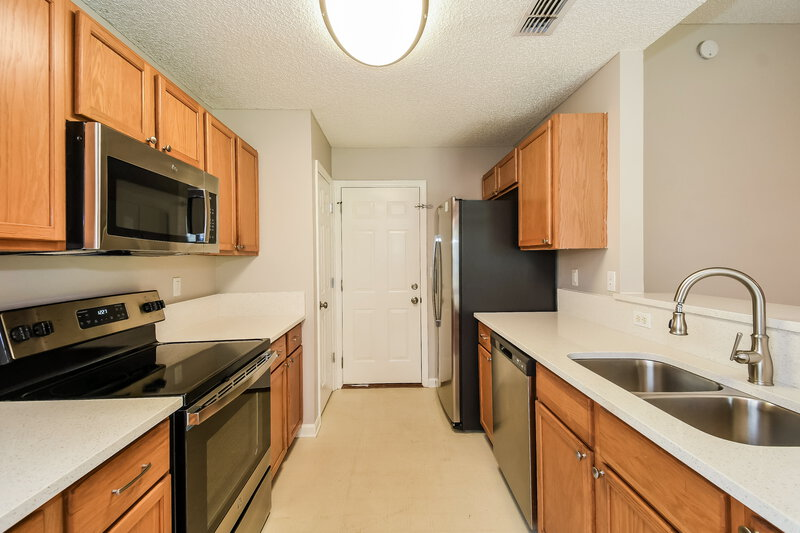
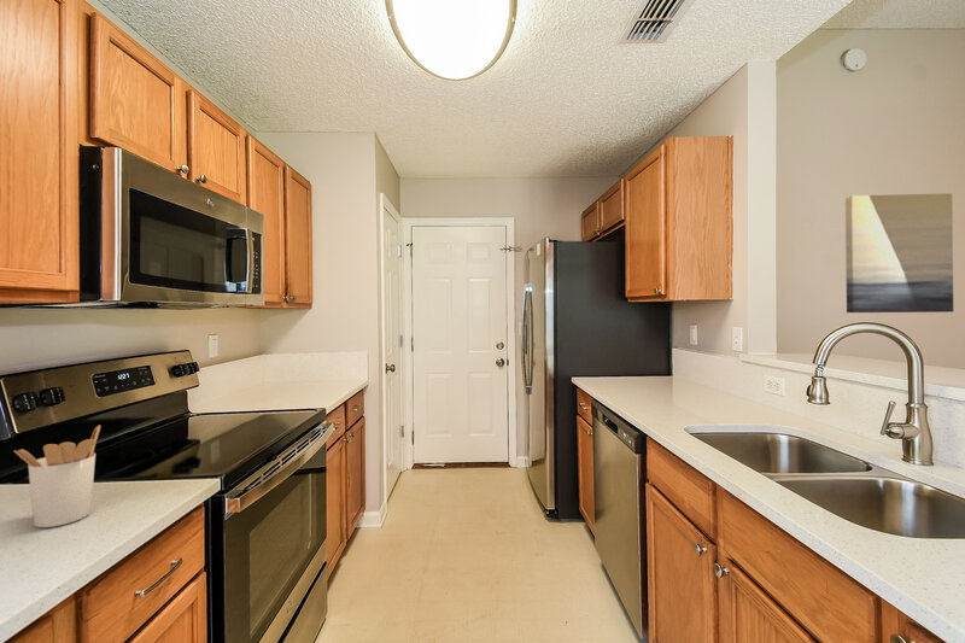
+ utensil holder (65, 477)
+ wall art (897, 253)
